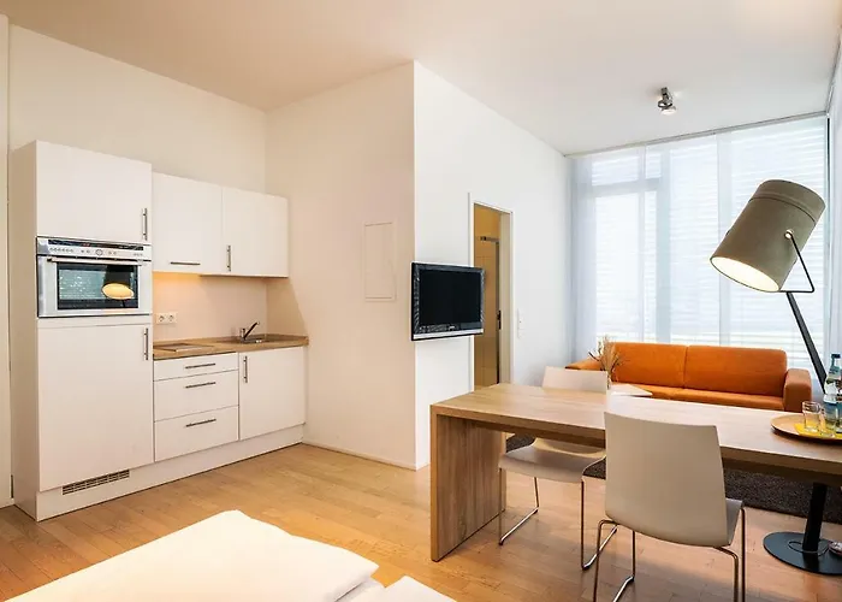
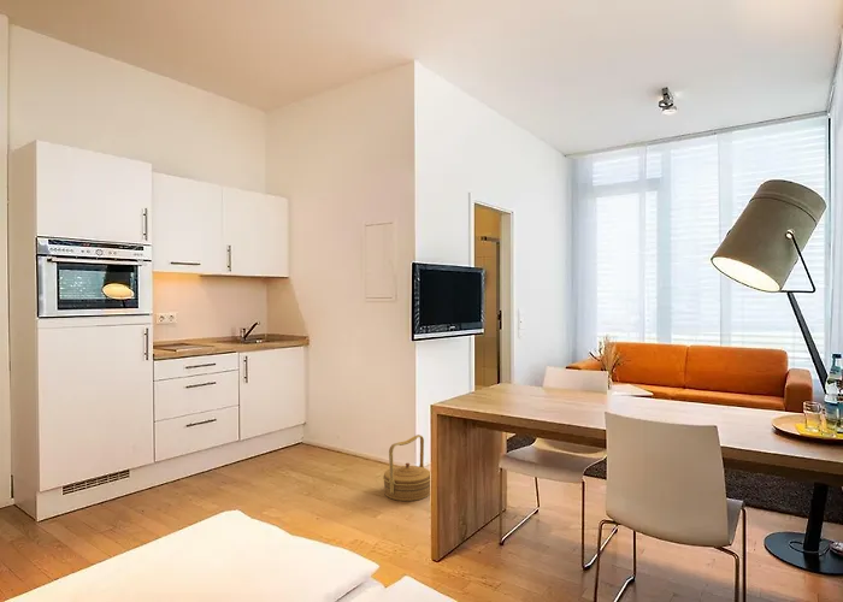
+ basket (407, 465)
